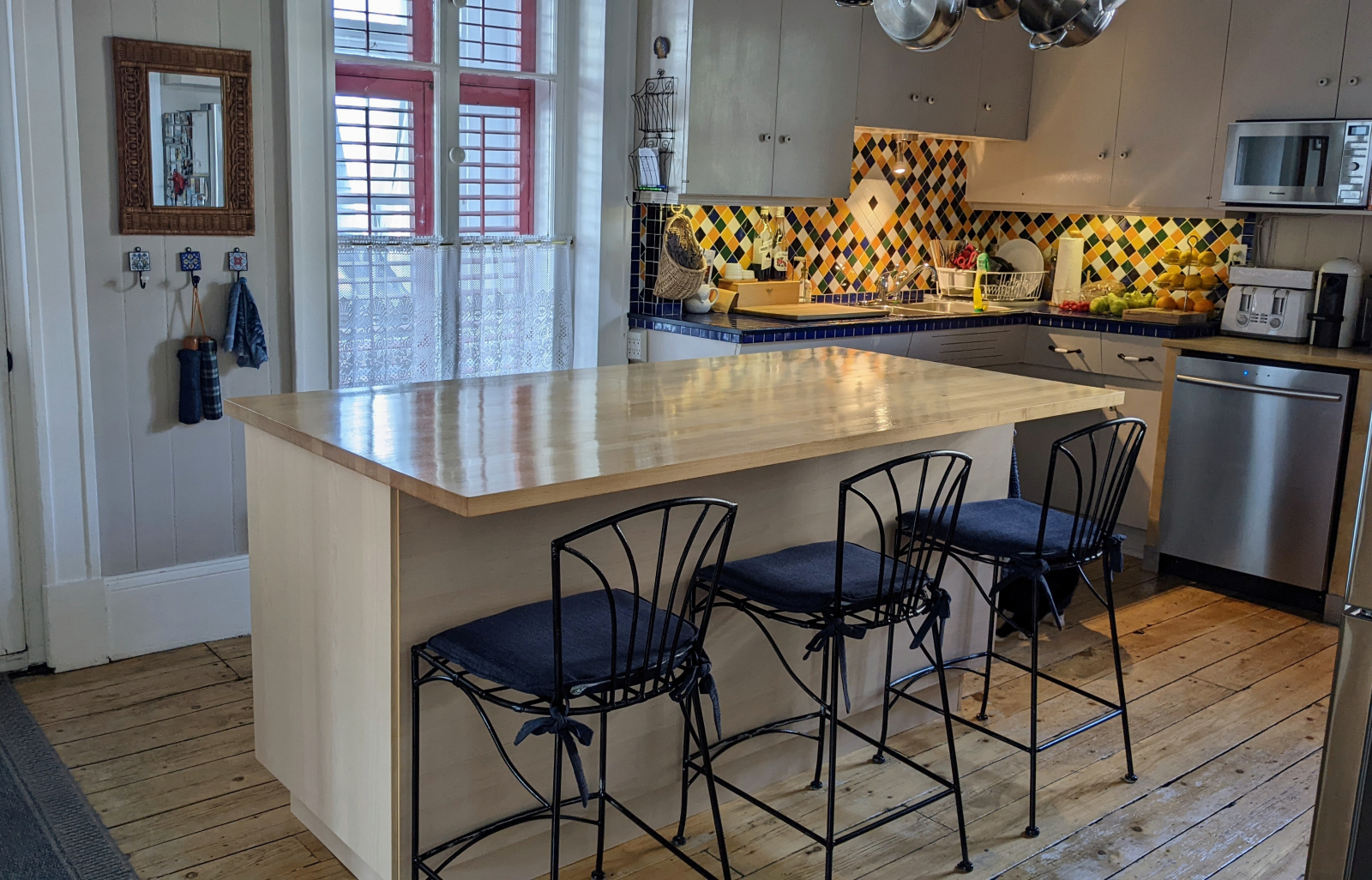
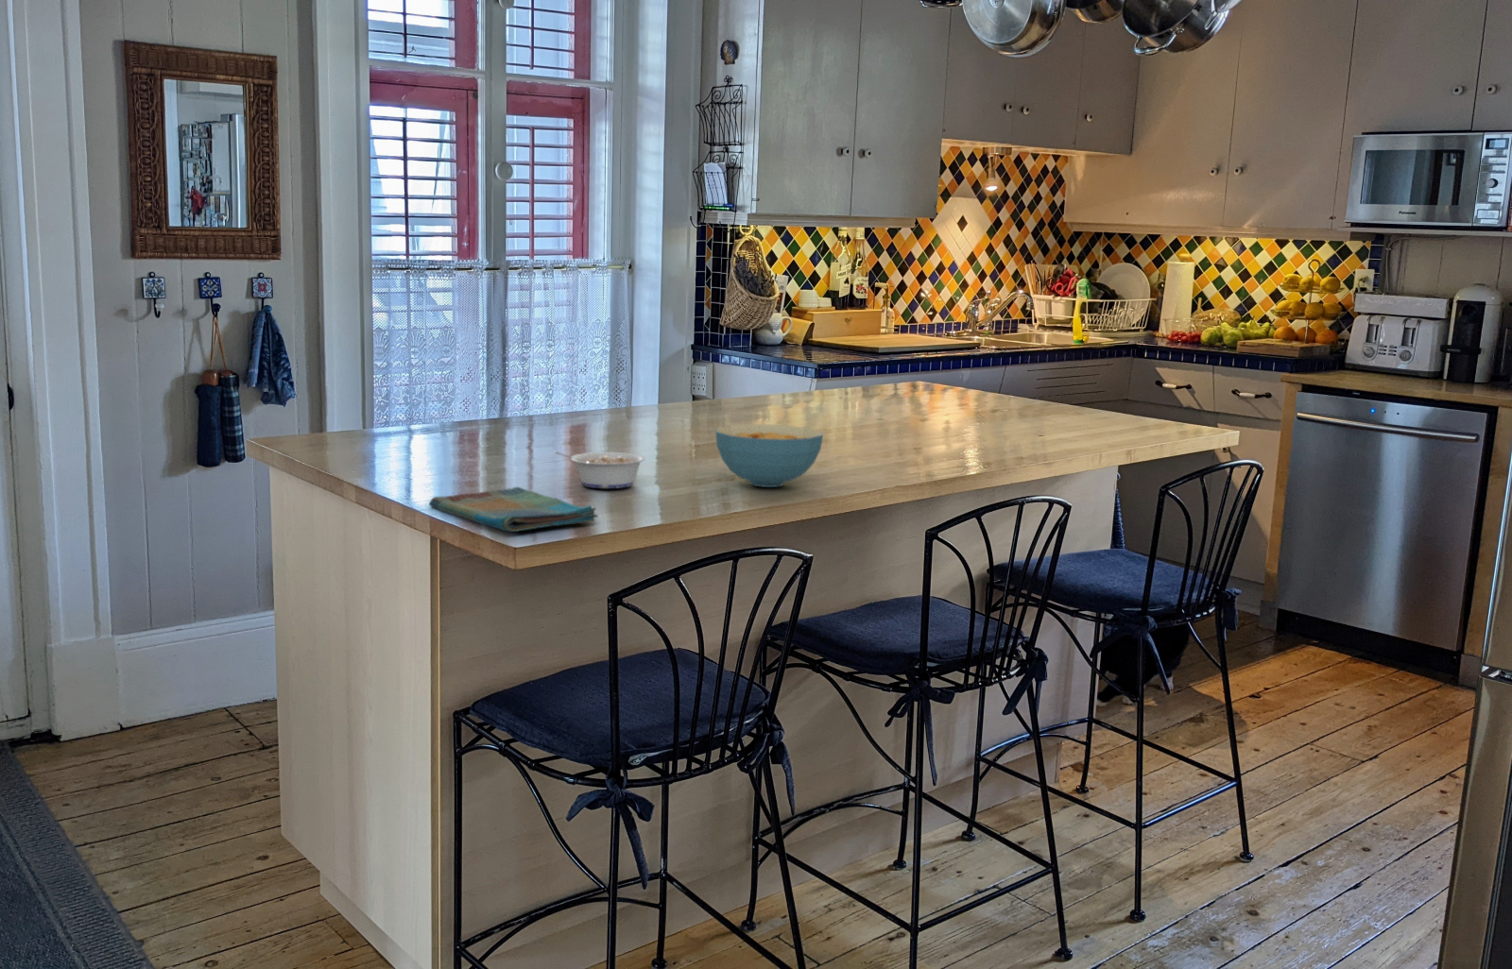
+ legume (605, 468)
+ cereal bowl (767, 457)
+ dish towel (511, 507)
